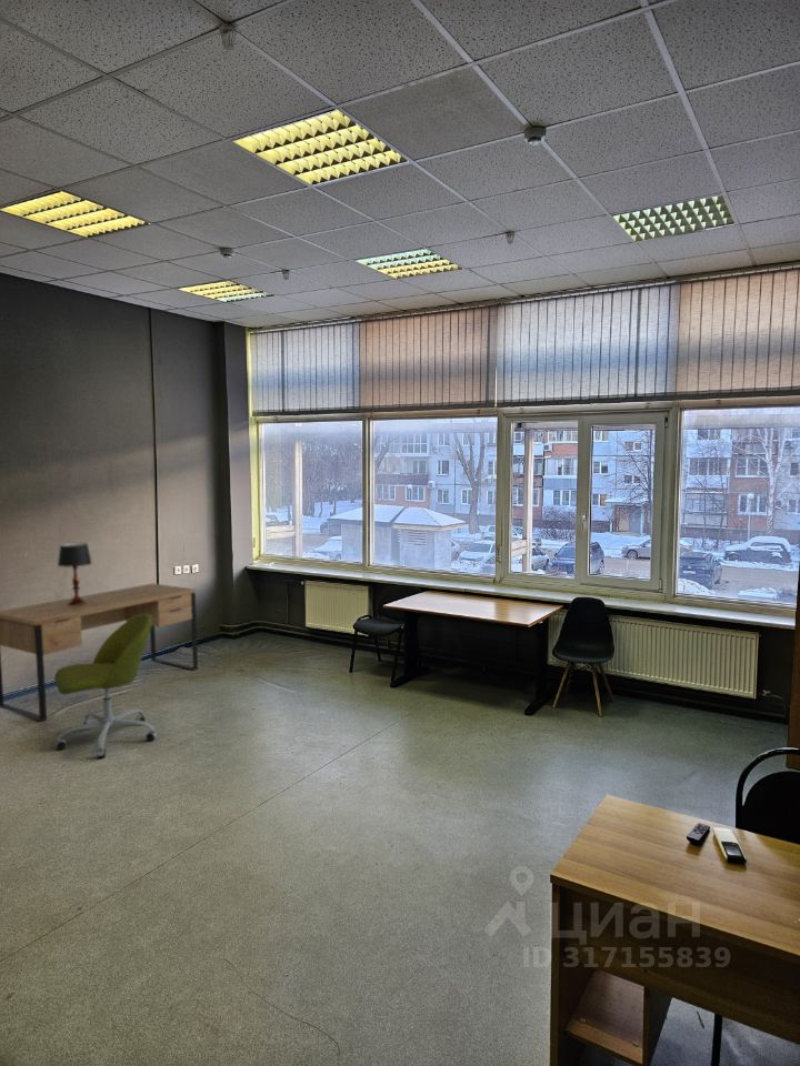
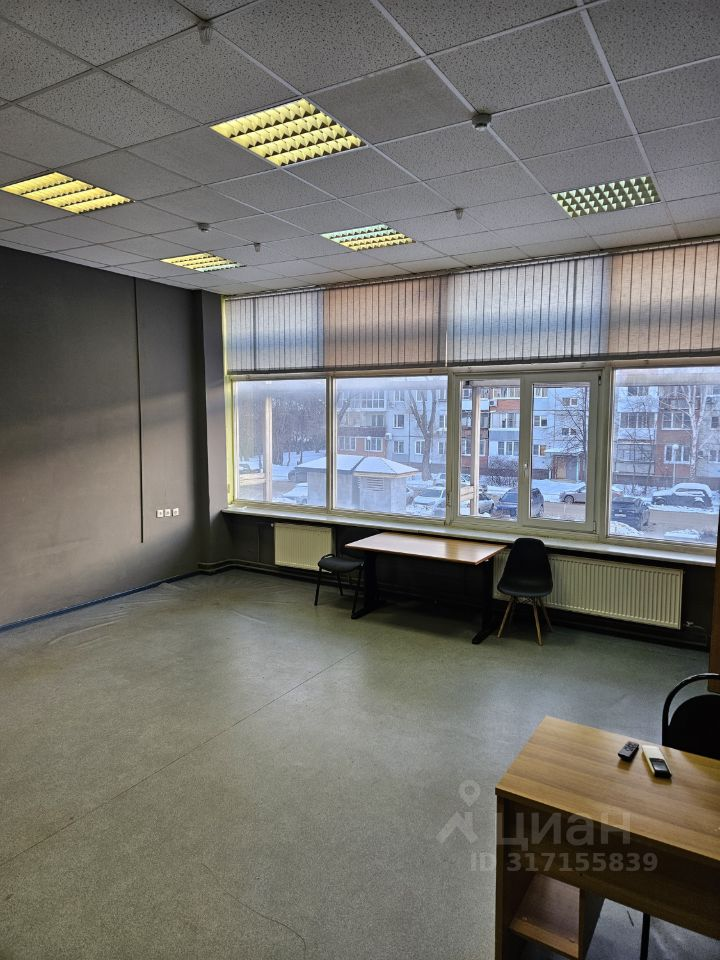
- table lamp (74, 574)
- office chair (103, 680)
- desk (98, 626)
